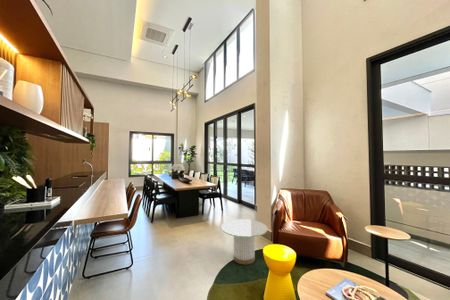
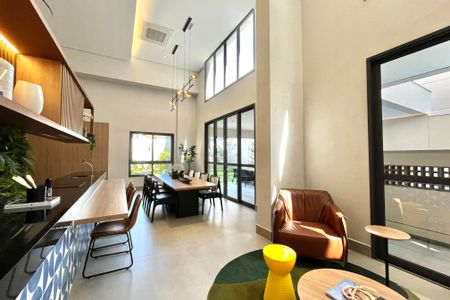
- side table (244, 242)
